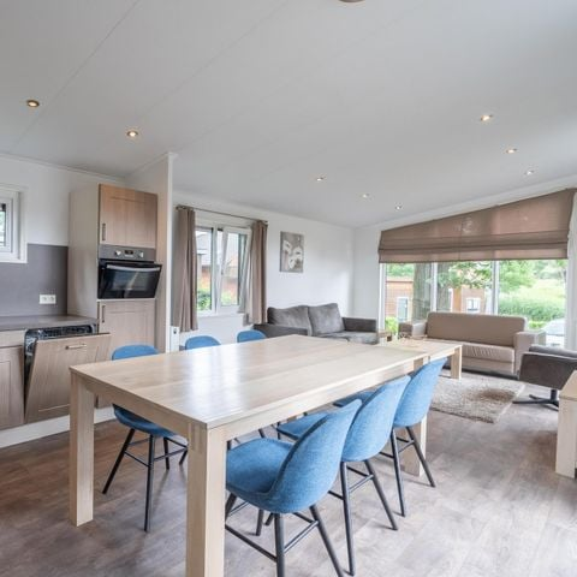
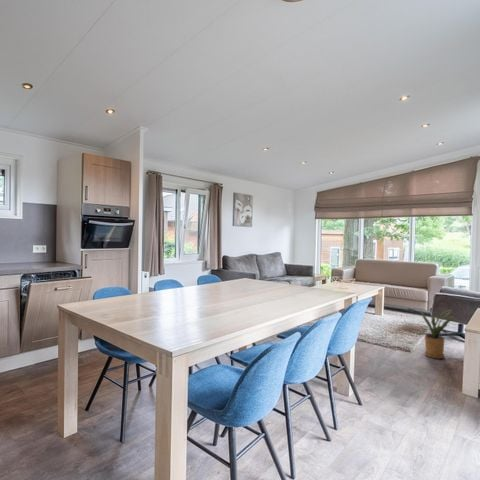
+ house plant (434, 331)
